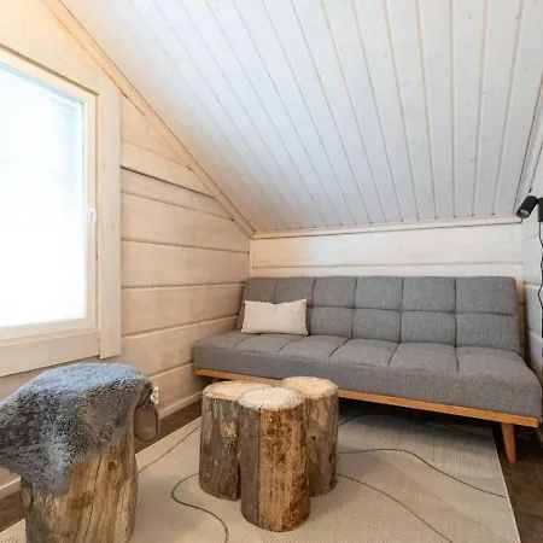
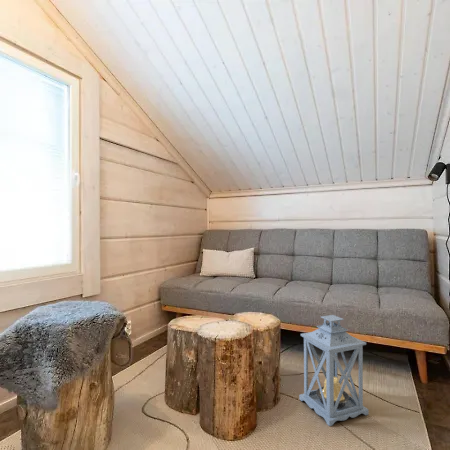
+ lantern (332, 362)
